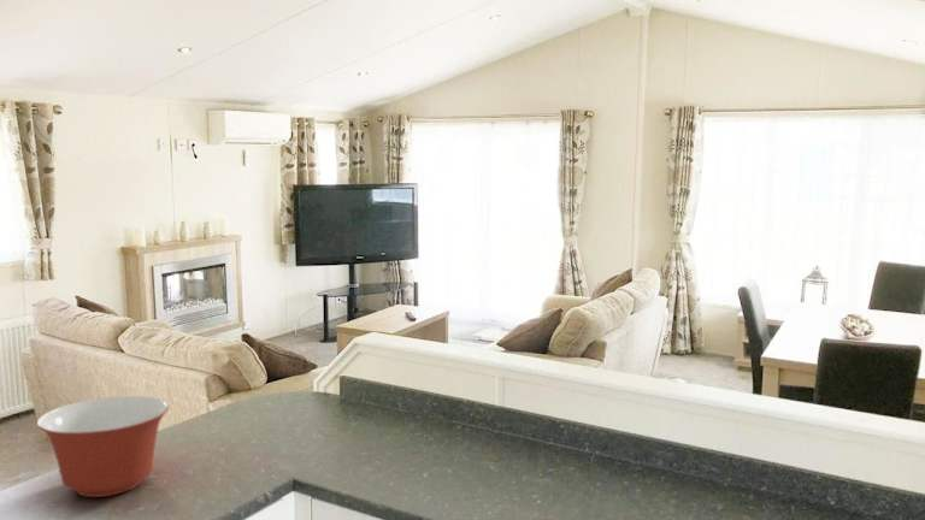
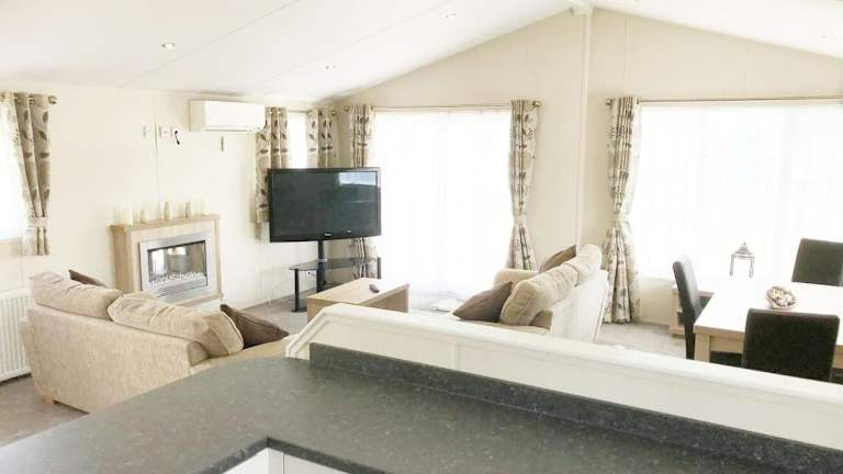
- mixing bowl (106, 449)
